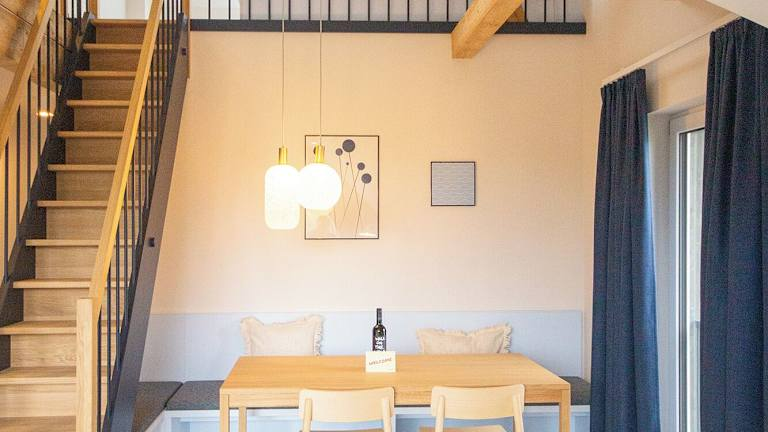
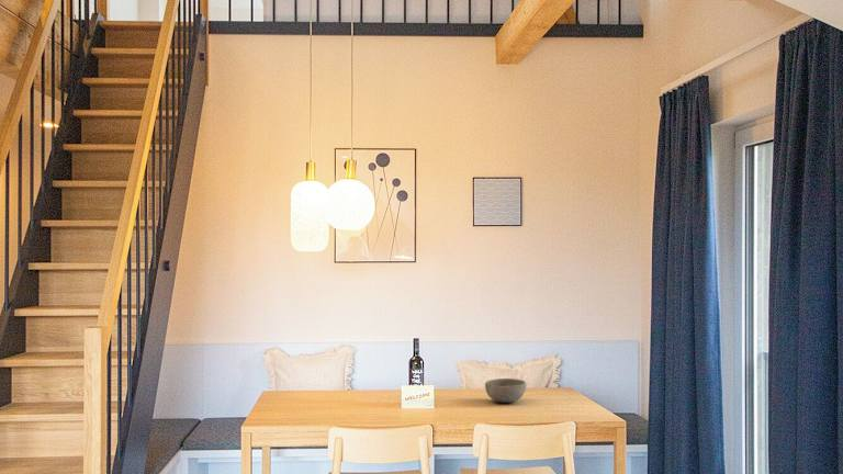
+ bowl (505, 391)
